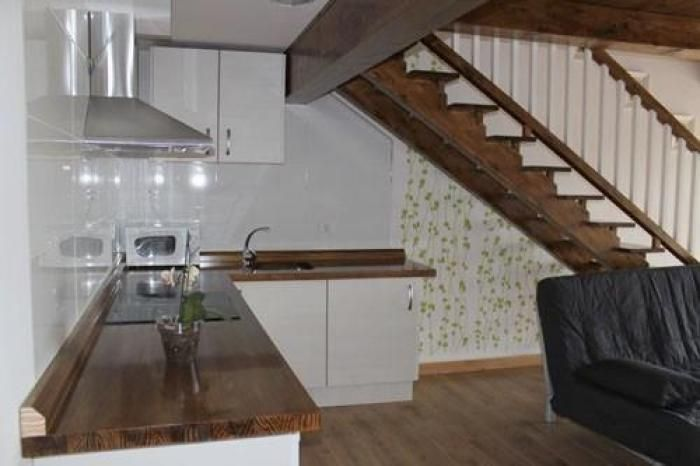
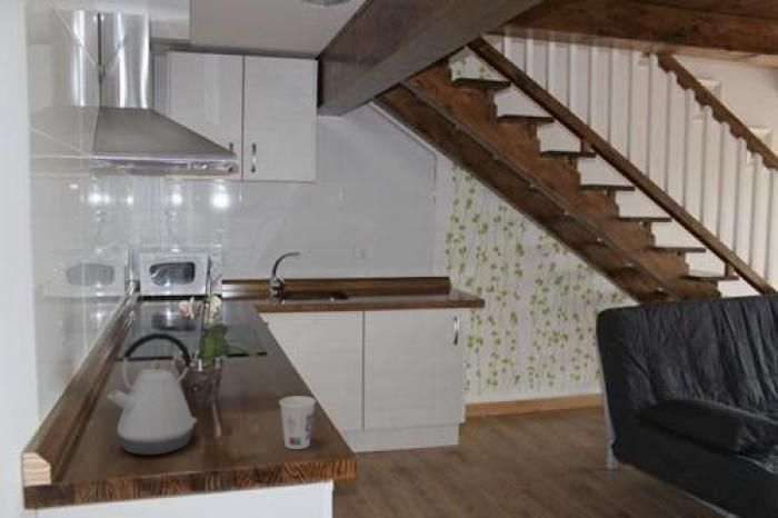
+ kettle (153, 389)
+ cup (297, 422)
